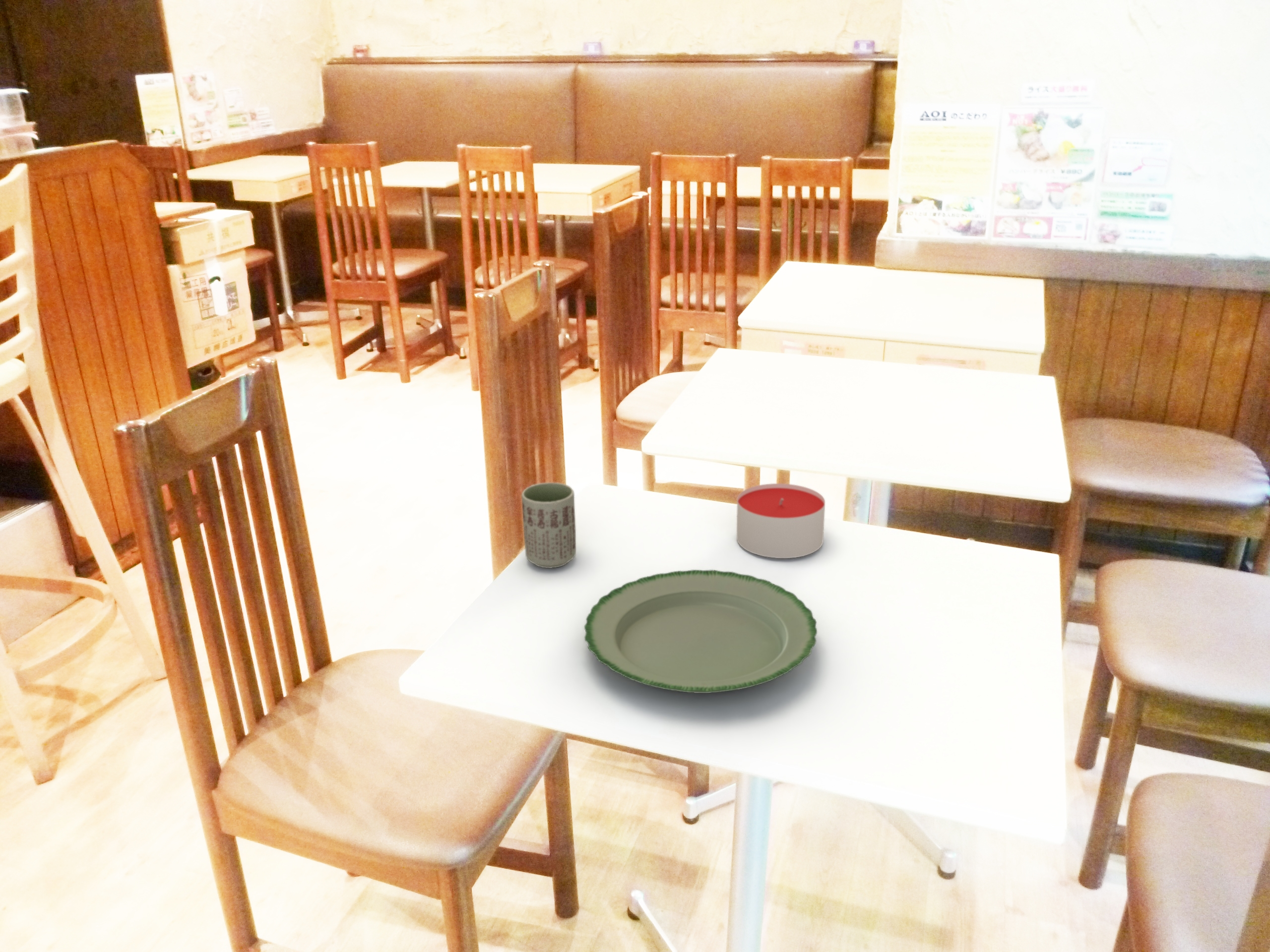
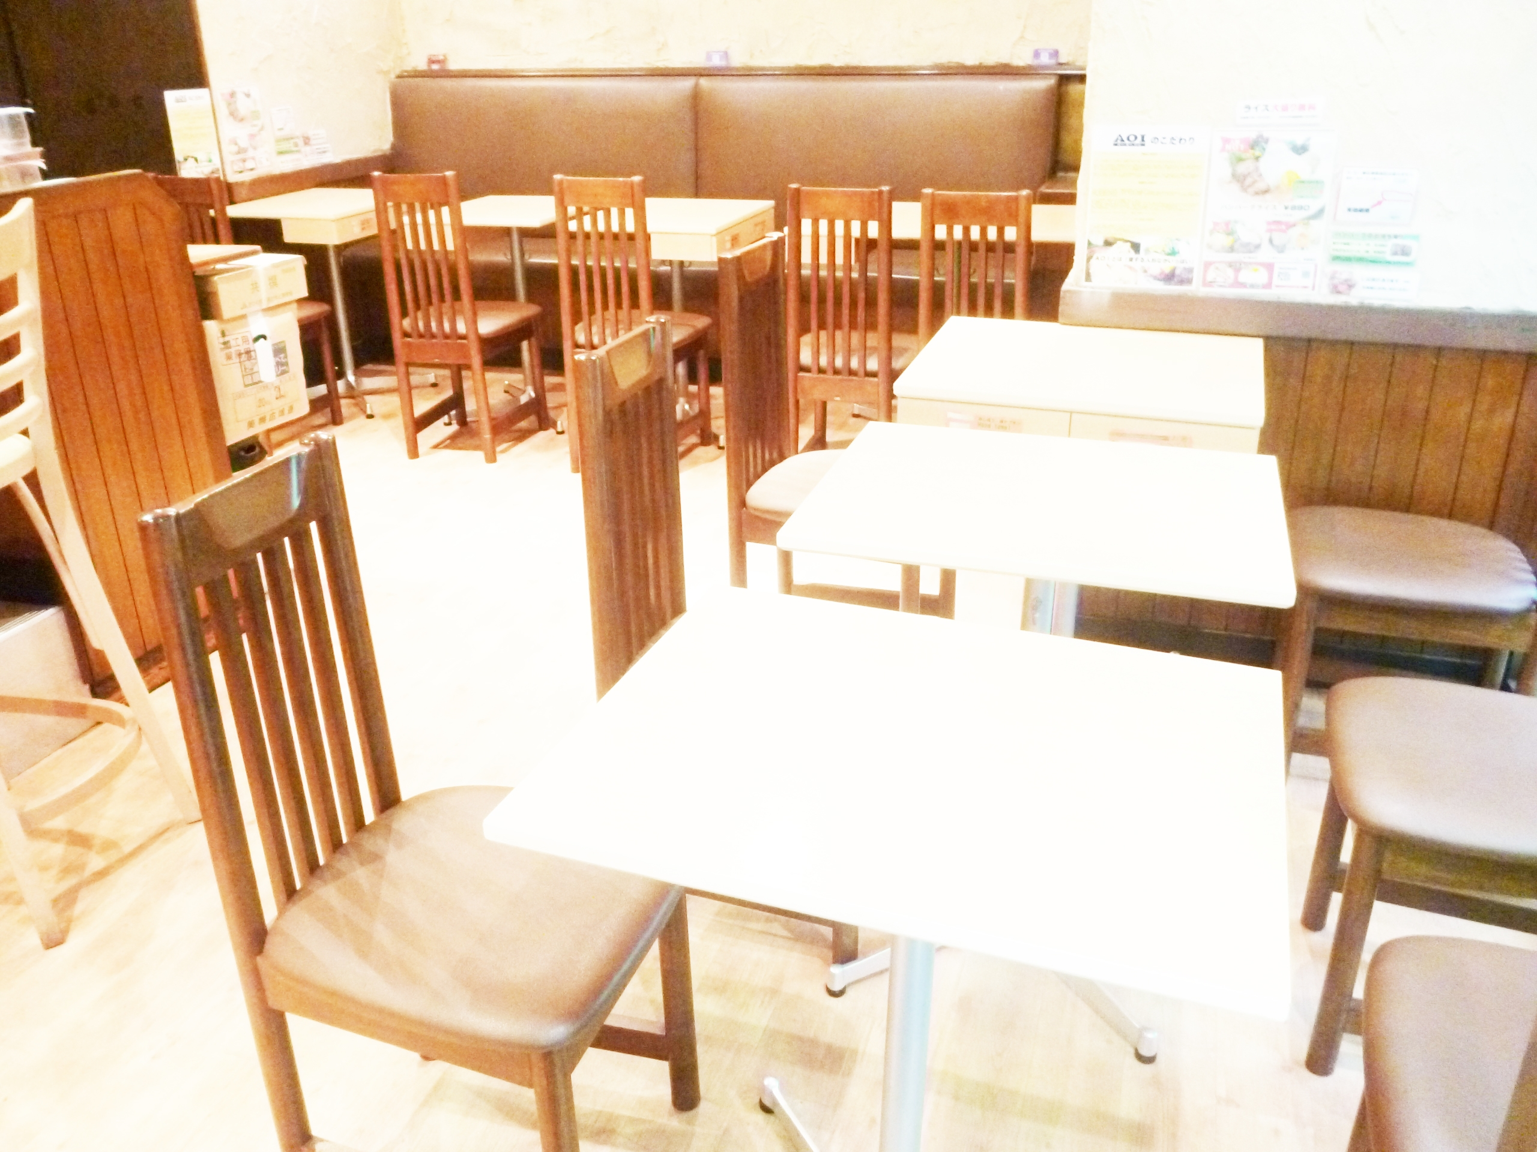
- cup (549, 526)
- plate (700, 635)
- candle (780, 518)
